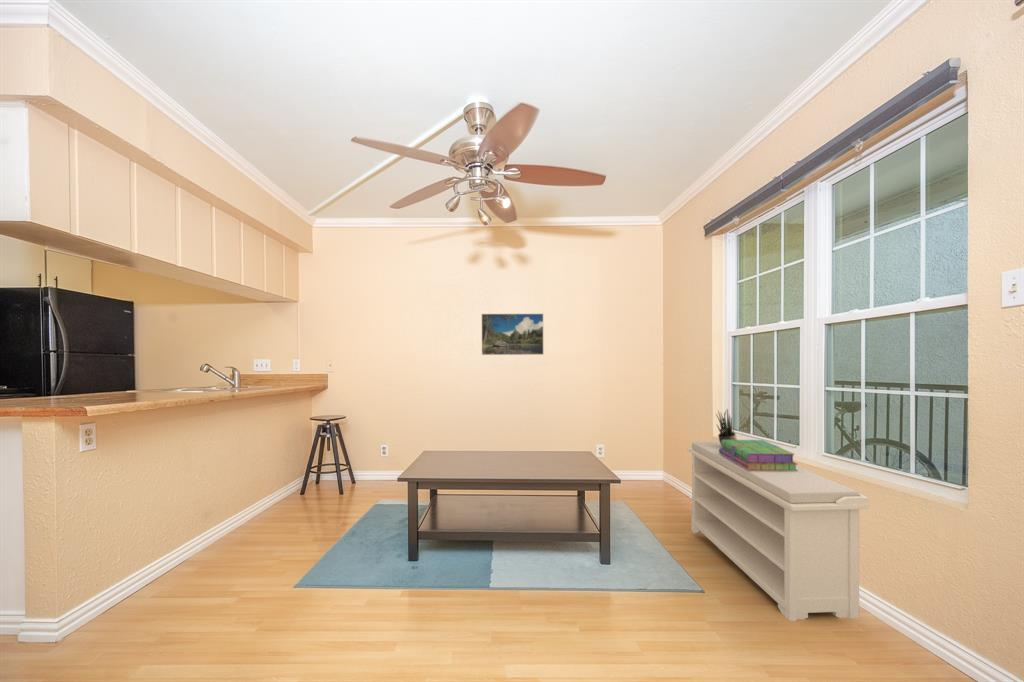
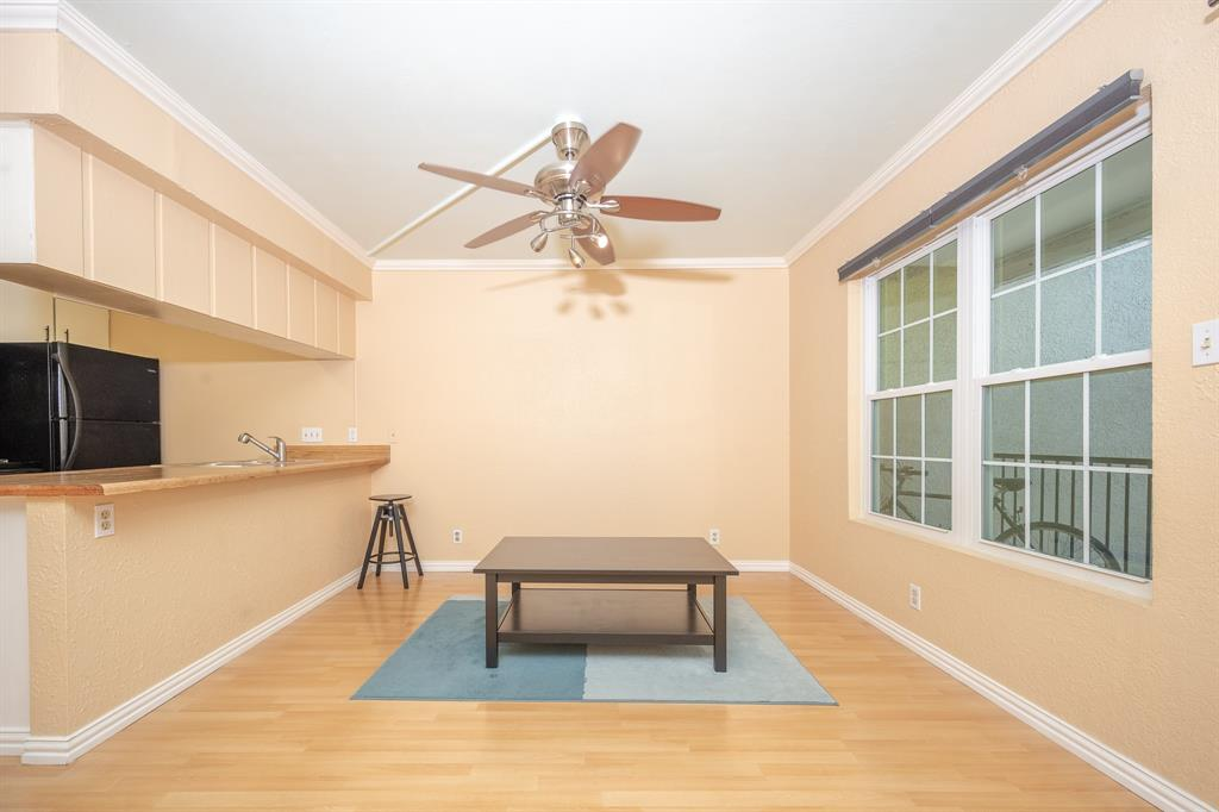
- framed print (512, 334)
- potted plant (725, 427)
- bench (759, 515)
- stack of books (755, 453)
